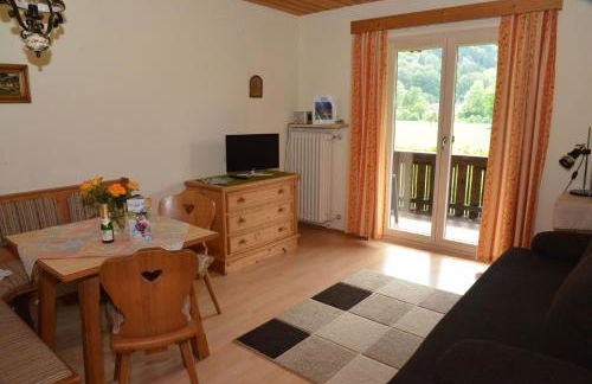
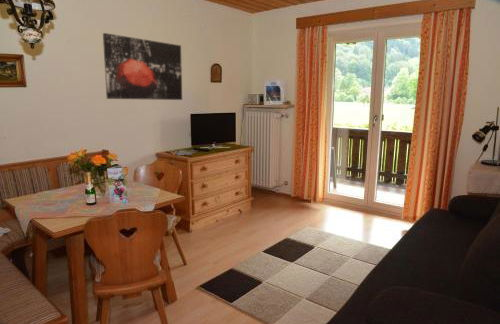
+ wall art (146, 70)
